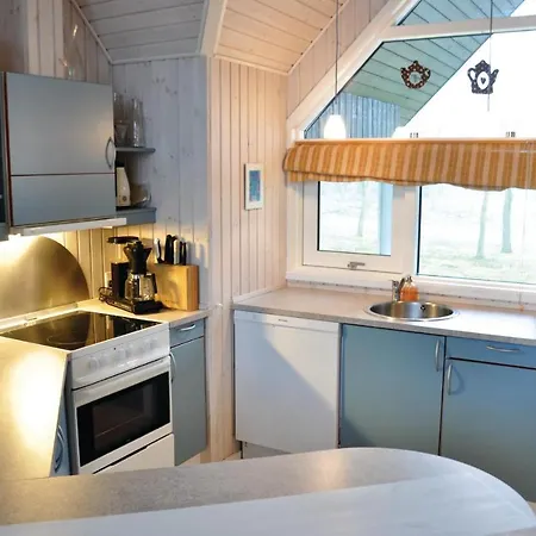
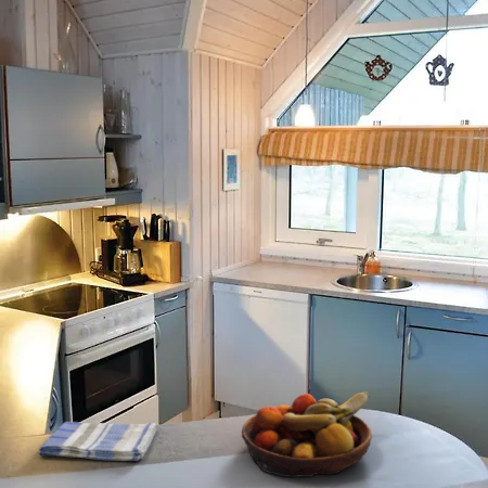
+ dish towel (101, 437)
+ fruit bowl (306, 423)
